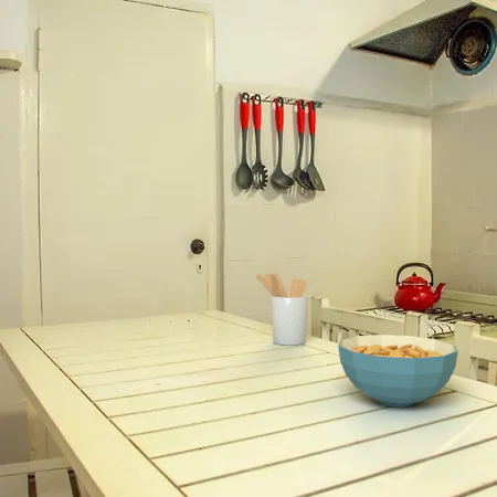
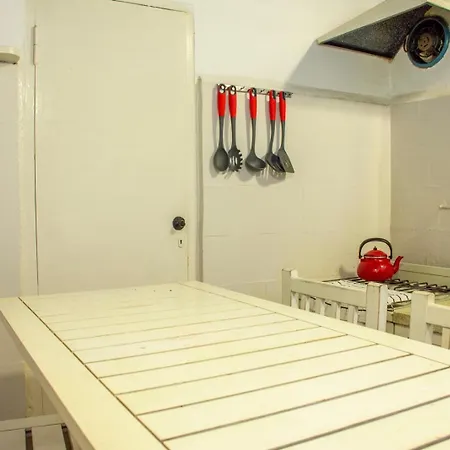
- utensil holder (282, 306)
- cereal bowl (395, 373)
